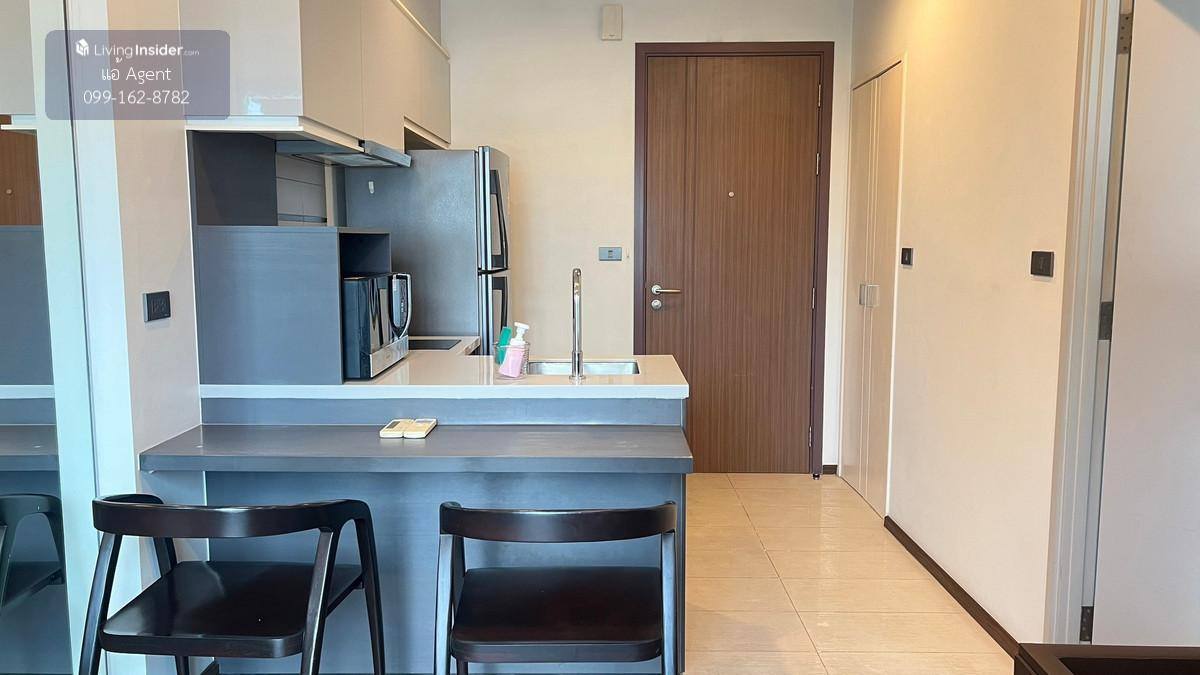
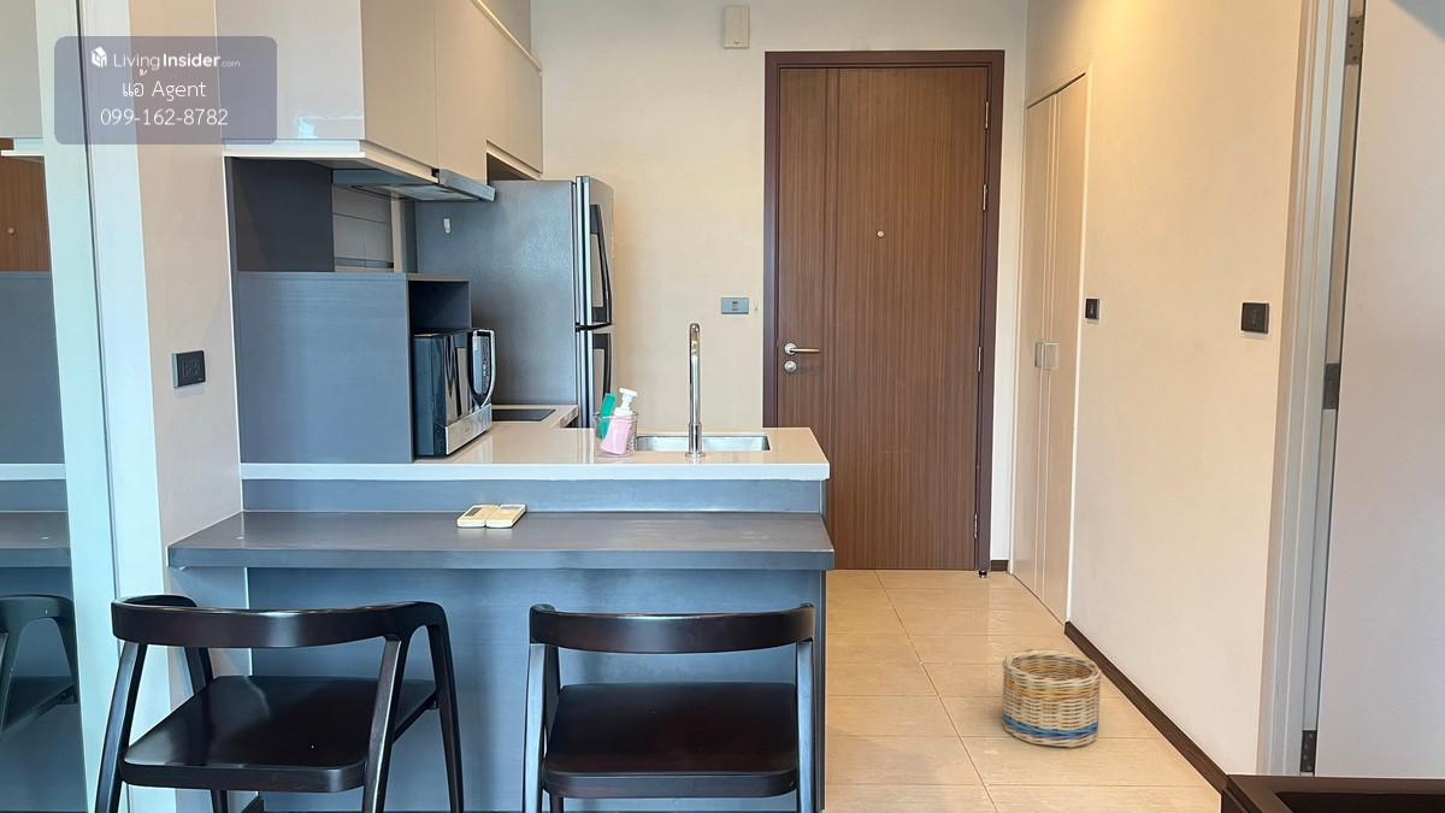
+ basket (1050, 696)
